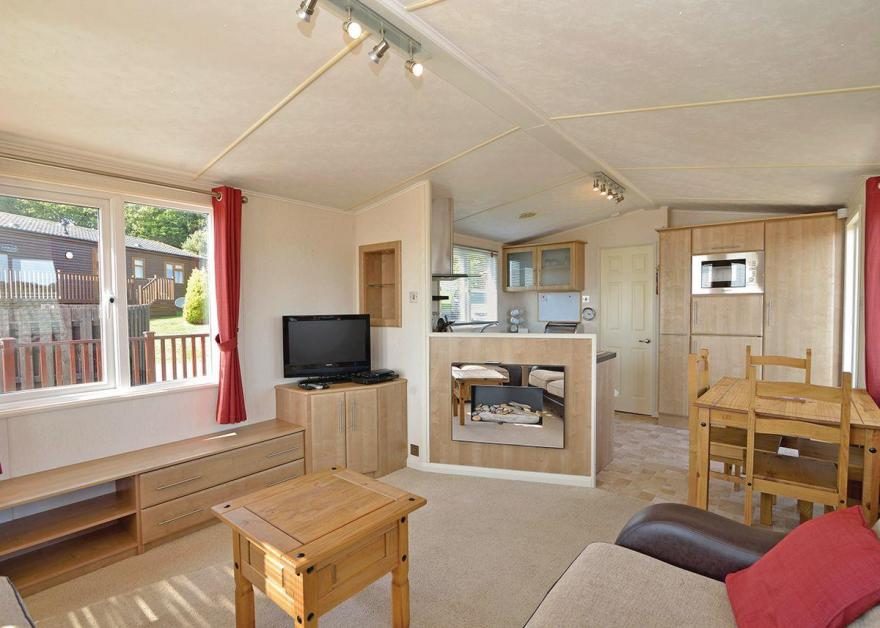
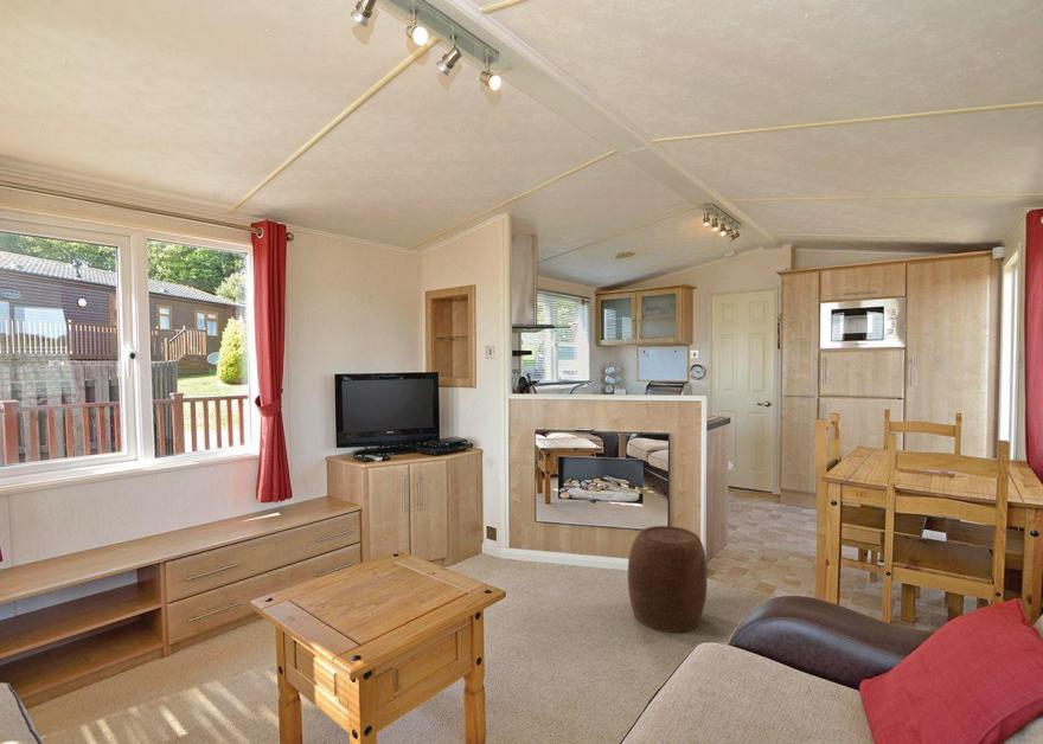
+ stool (666, 575)
